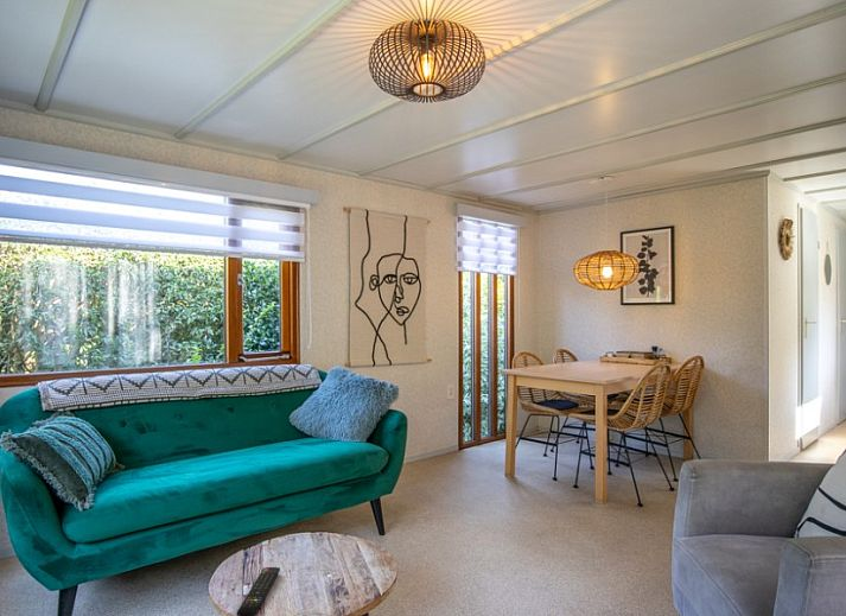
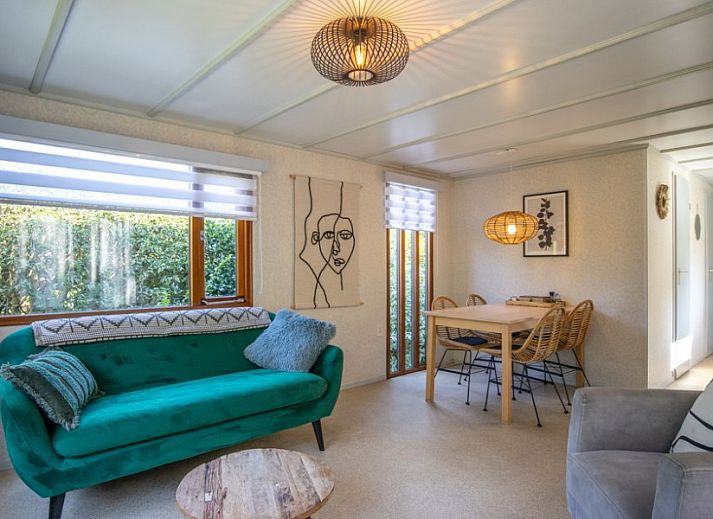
- remote control (260, 590)
